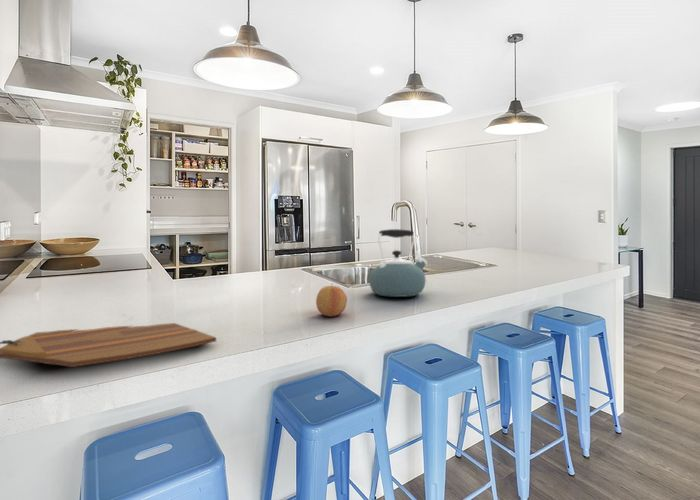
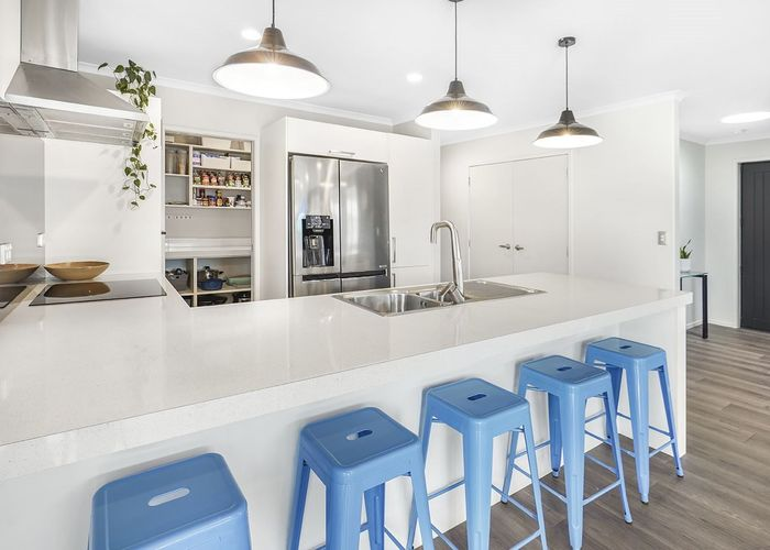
- kettle (401, 261)
- cutting board (98, 335)
- apple (331, 299)
